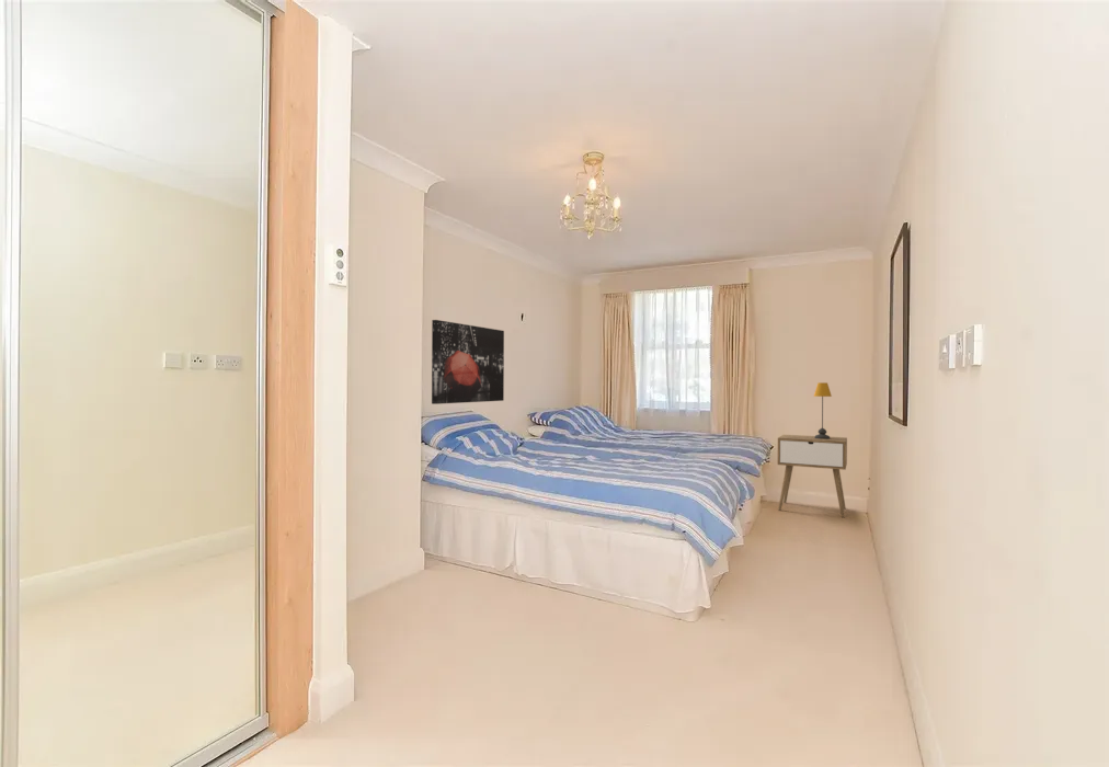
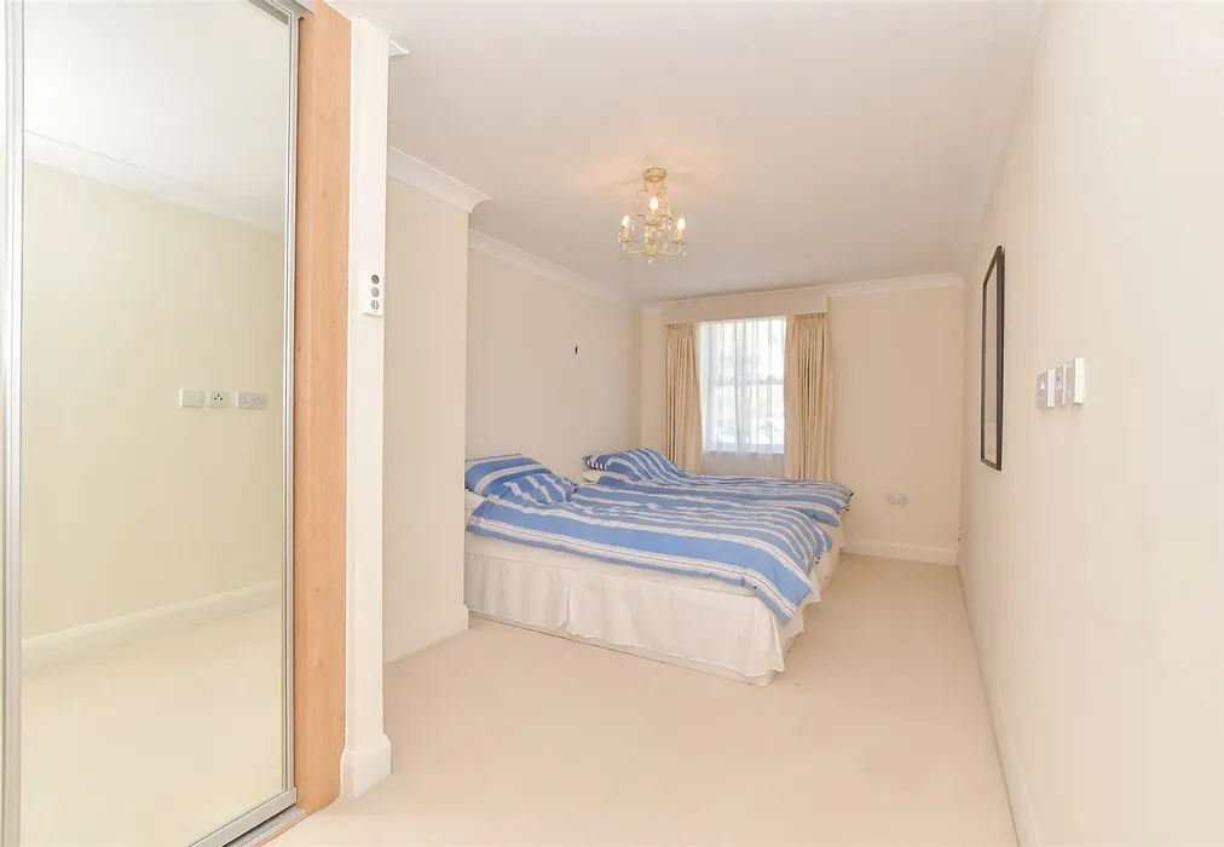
- table lamp (822, 410)
- nightstand (813, 467)
- wall art (470, 364)
